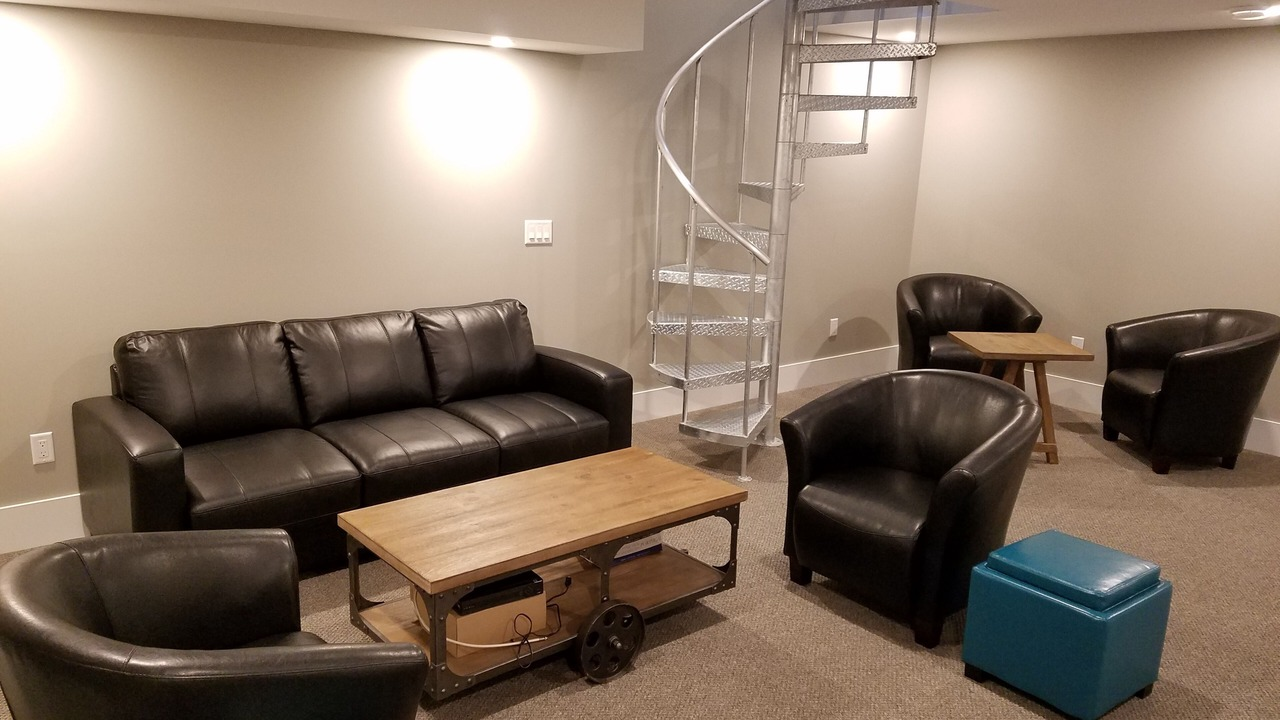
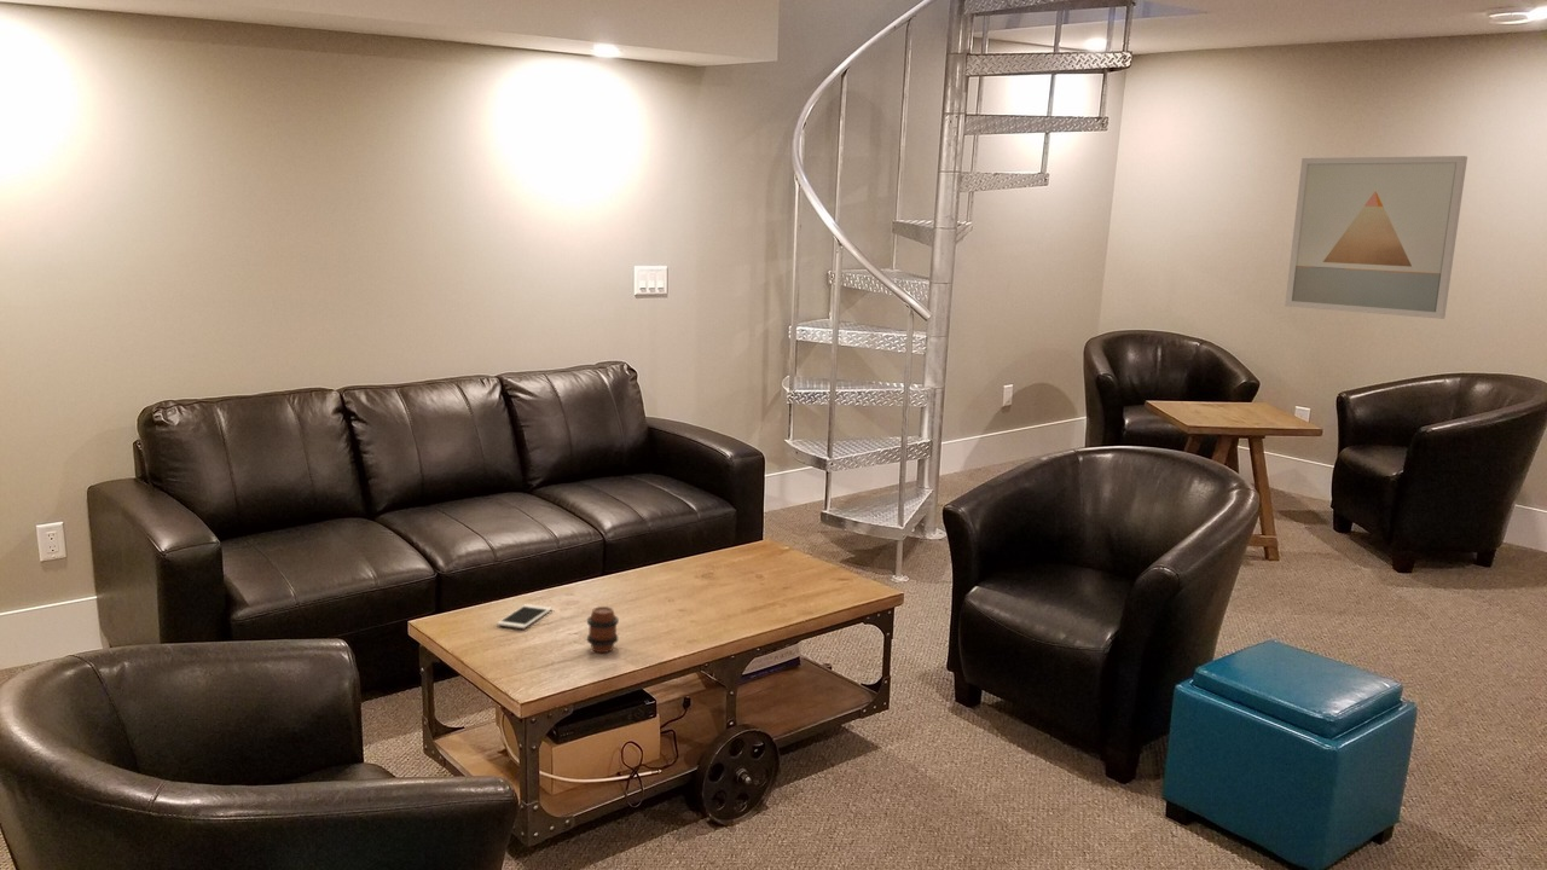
+ cell phone (525, 615)
+ wall art (1371, 236)
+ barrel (602, 630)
